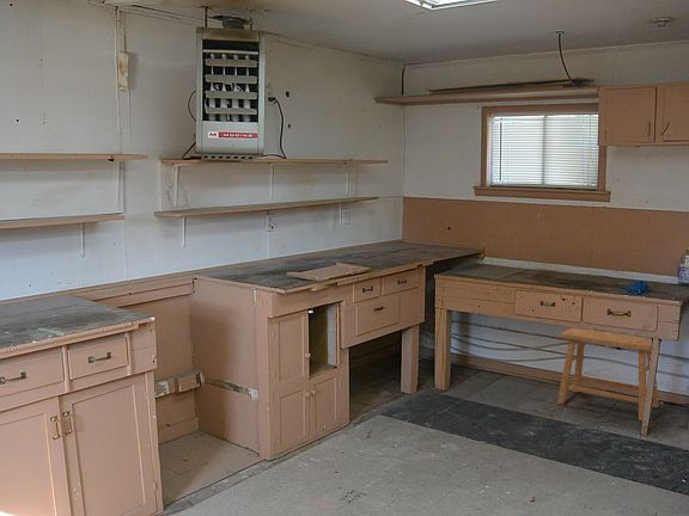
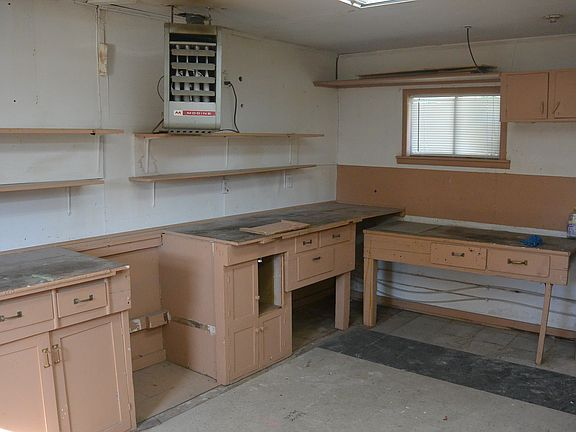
- stool (608, 380)
